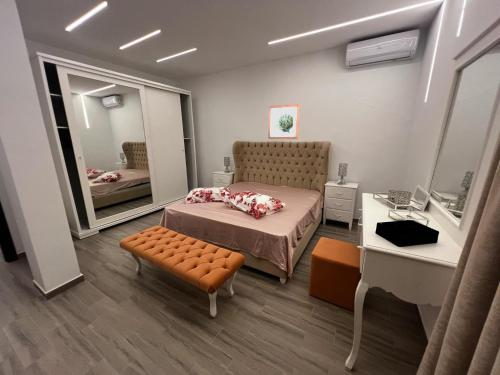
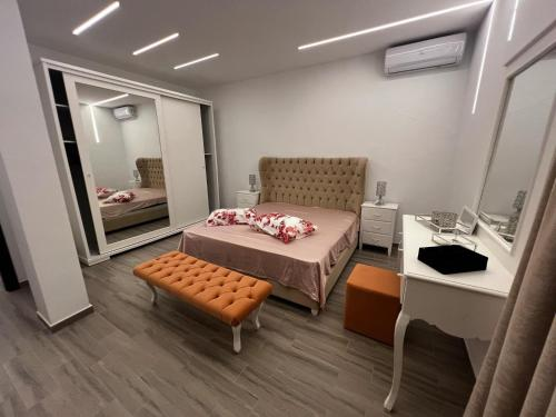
- wall art (283, 122)
